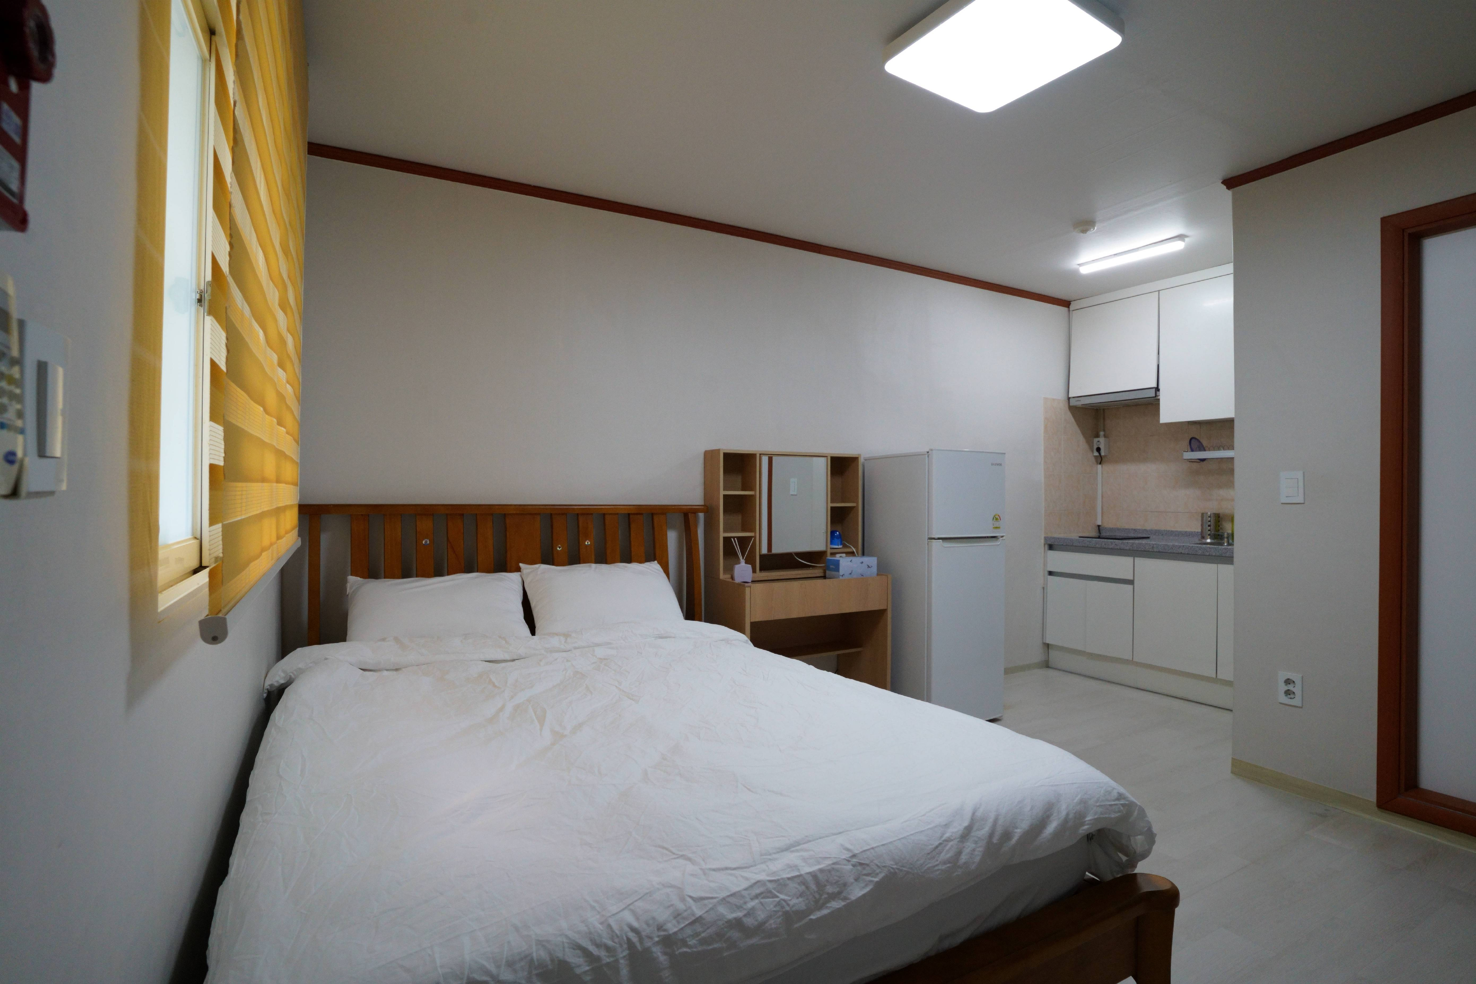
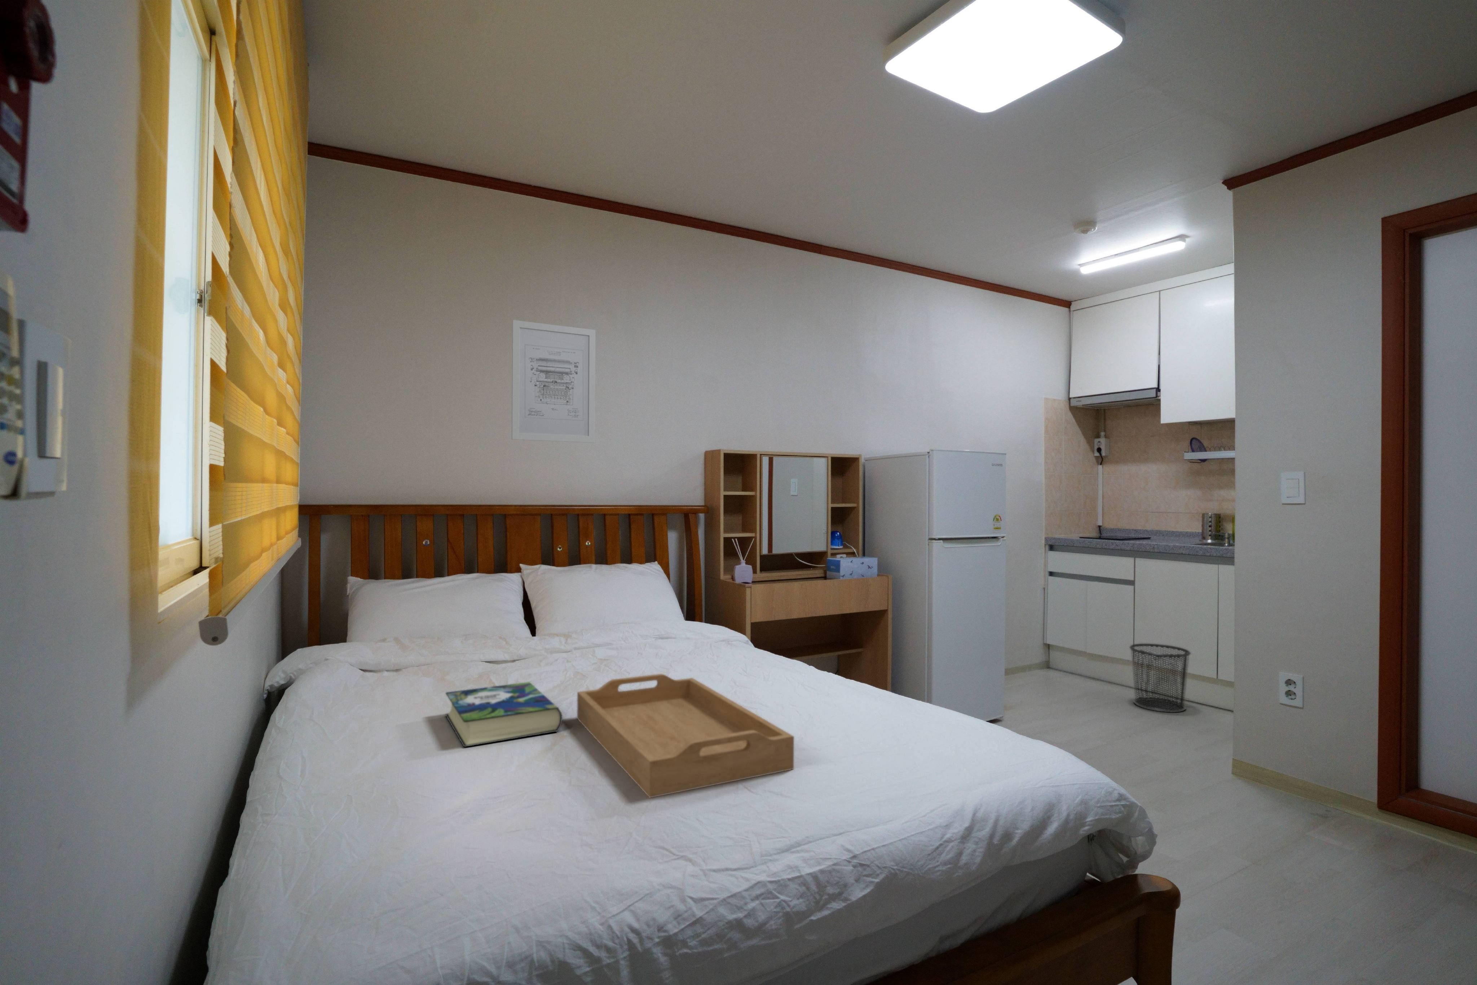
+ serving tray (675, 722)
+ book (501, 710)
+ waste bin (1159, 677)
+ wall art (555, 383)
